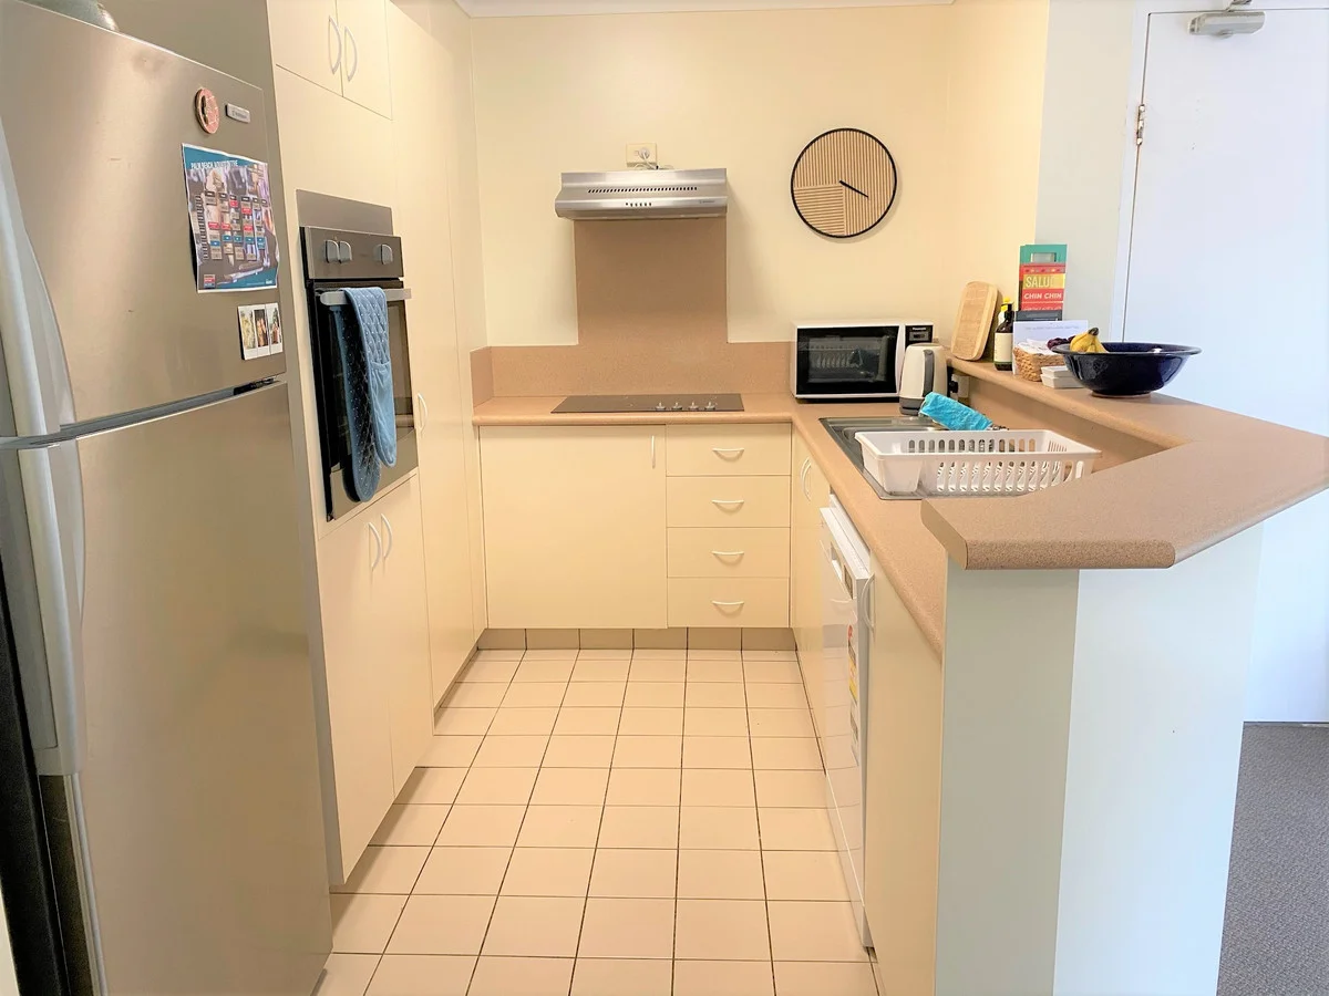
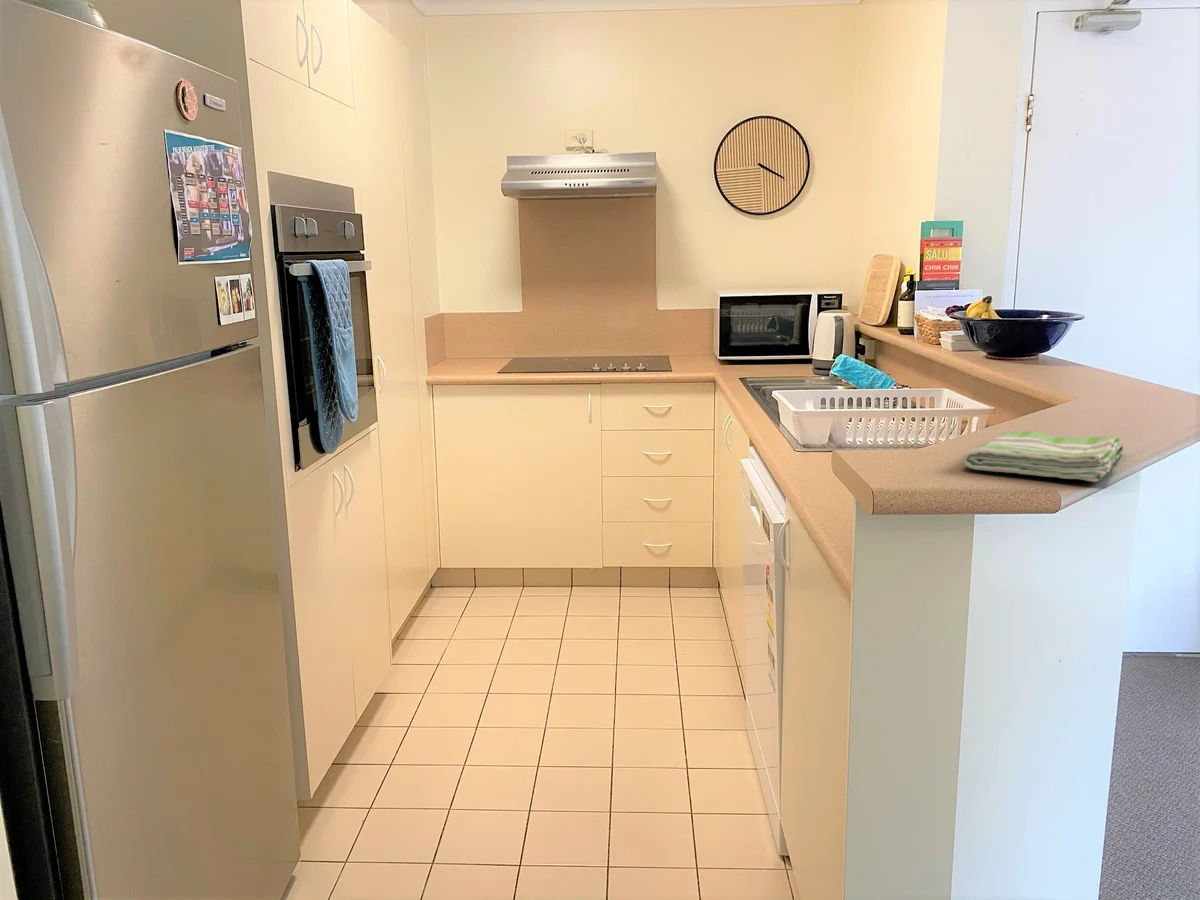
+ dish towel (1045, 448)
